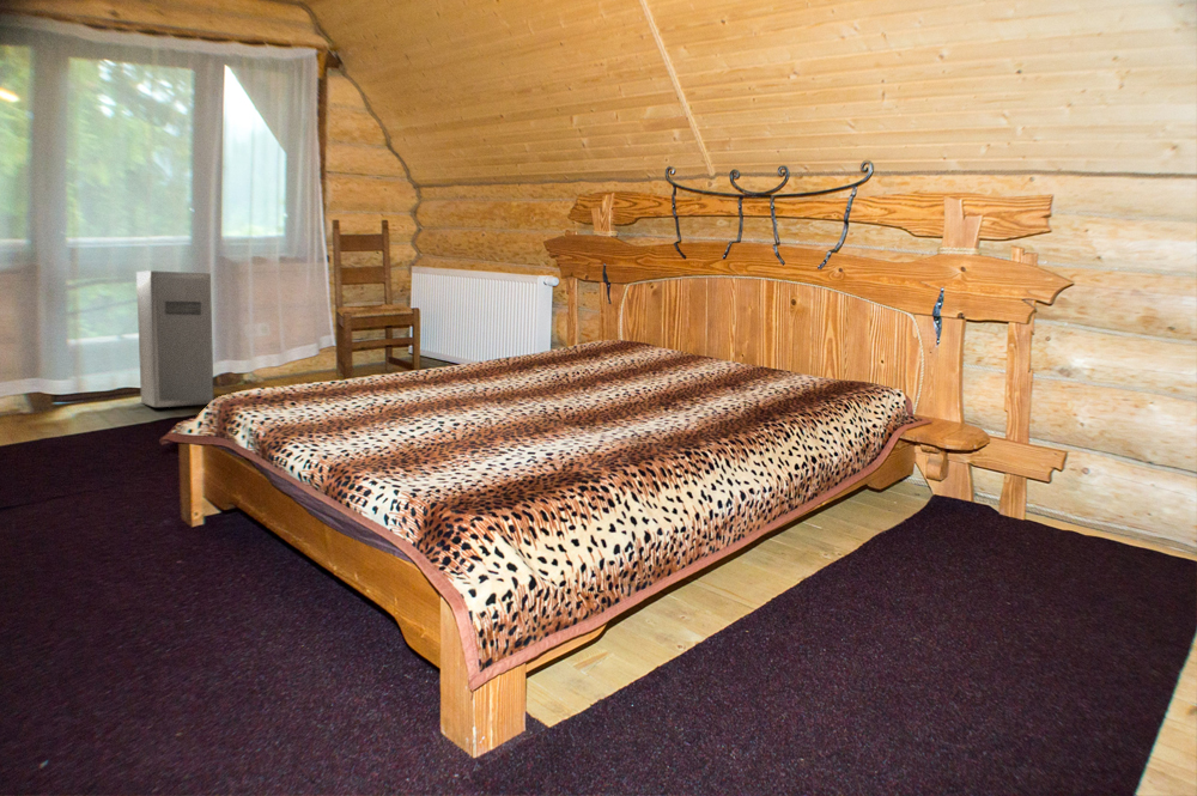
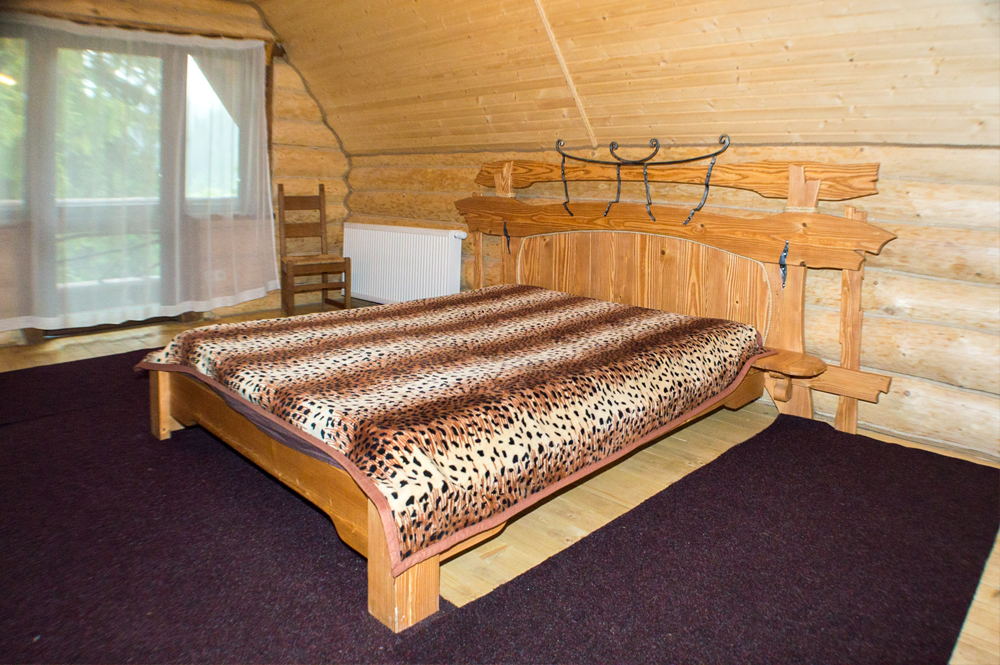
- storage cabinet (178, 339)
